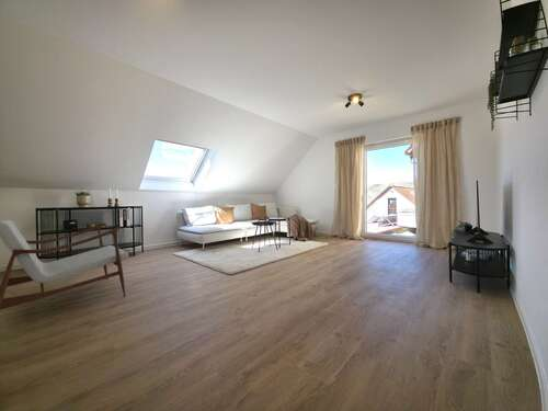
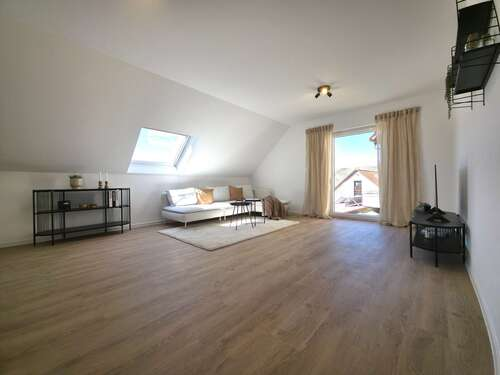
- armchair (66, 259)
